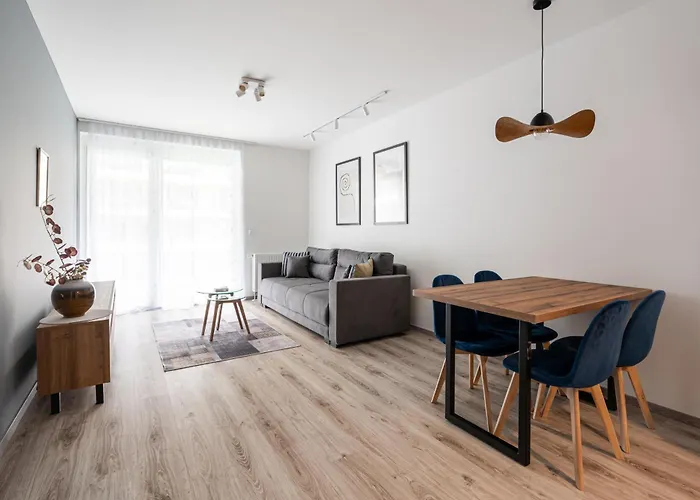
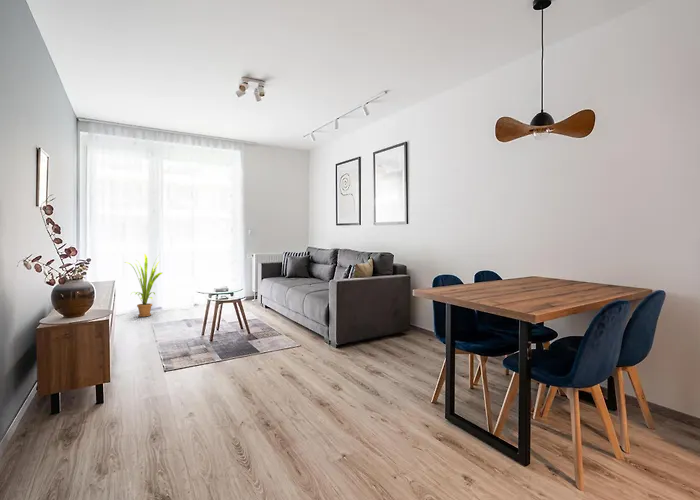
+ house plant (143, 284)
